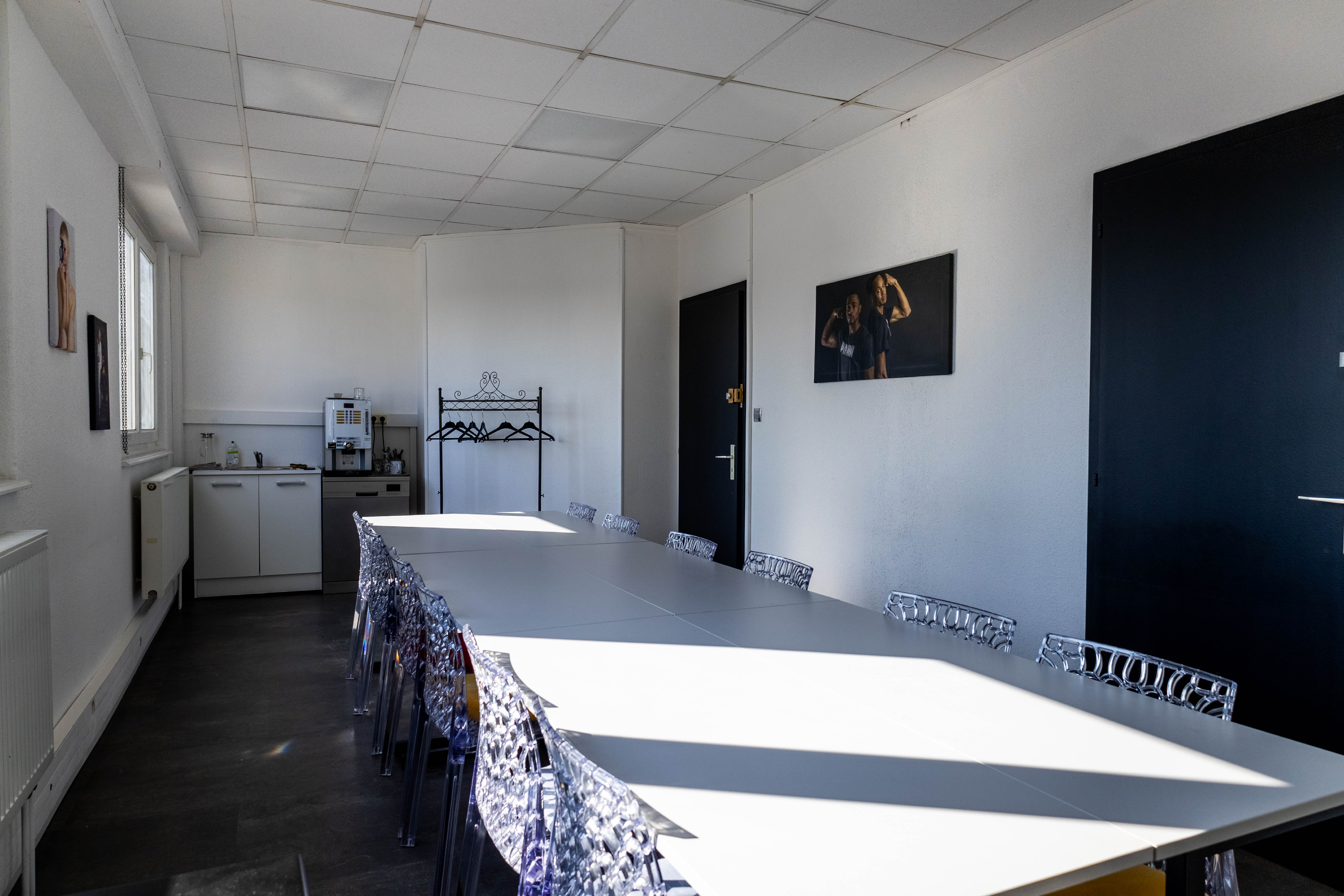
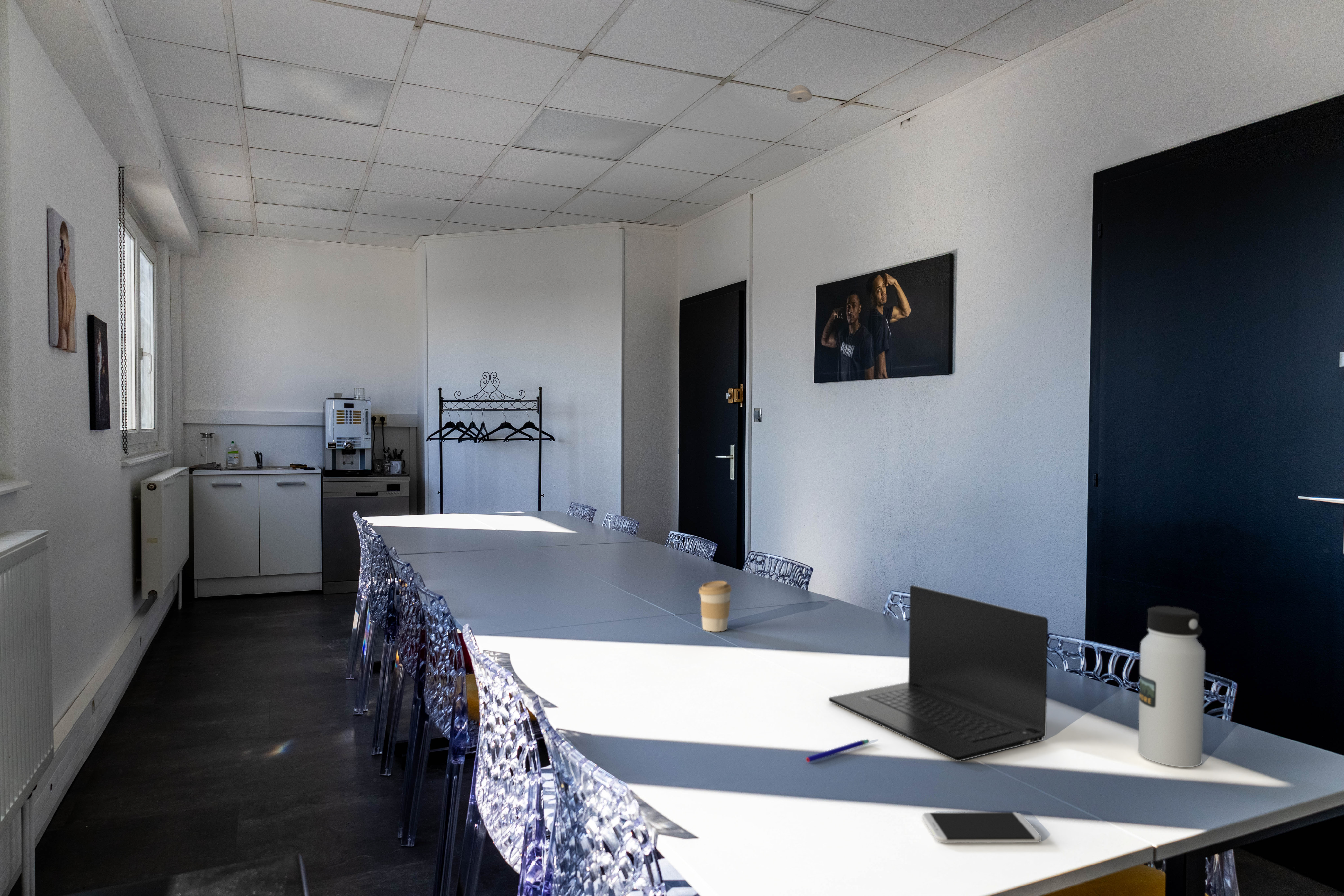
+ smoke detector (799, 93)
+ coffee cup (715, 605)
+ laptop (931, 663)
+ water bottle (1171, 683)
+ pen (838, 750)
+ smartphone (980, 827)
